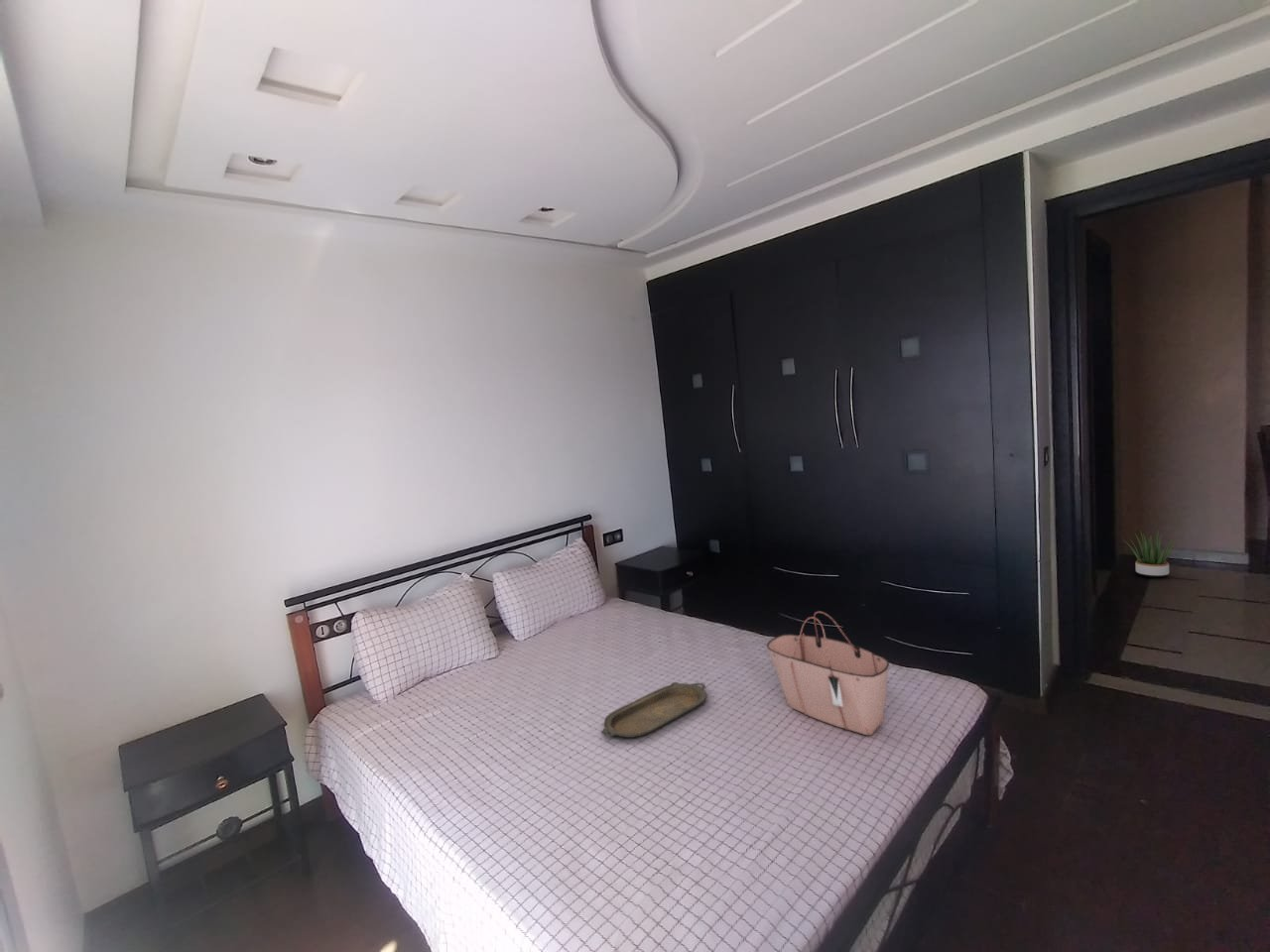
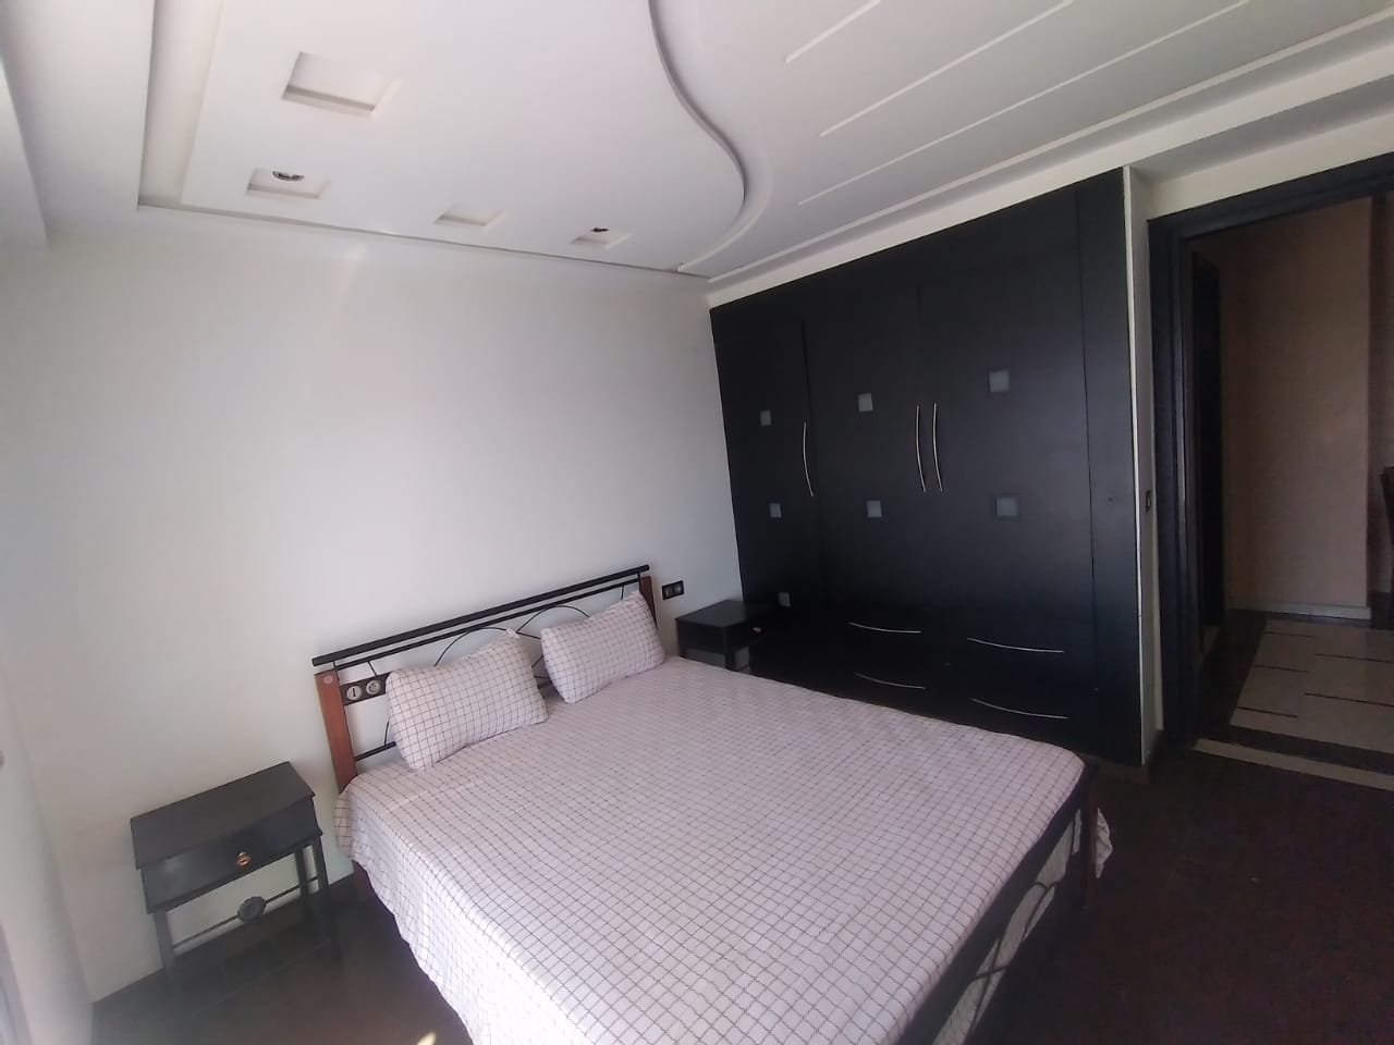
- tote bag (827, 664)
- serving tray (657, 710)
- potted plant (1151, 553)
